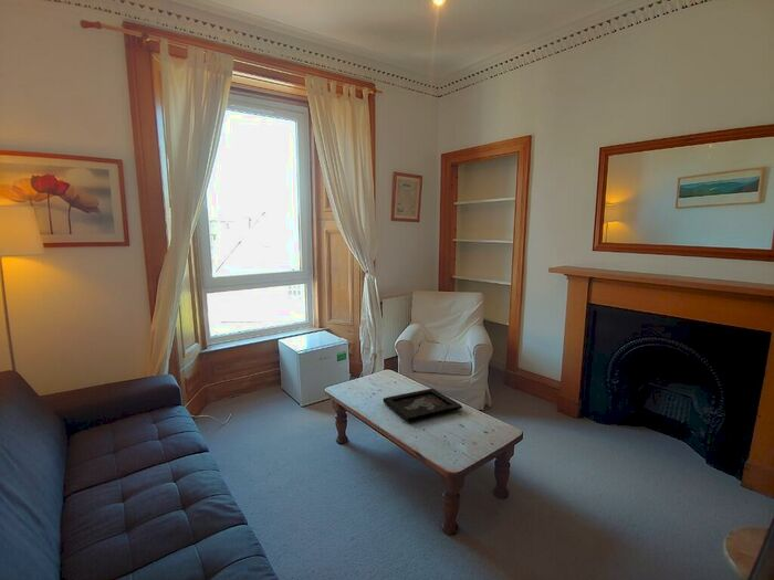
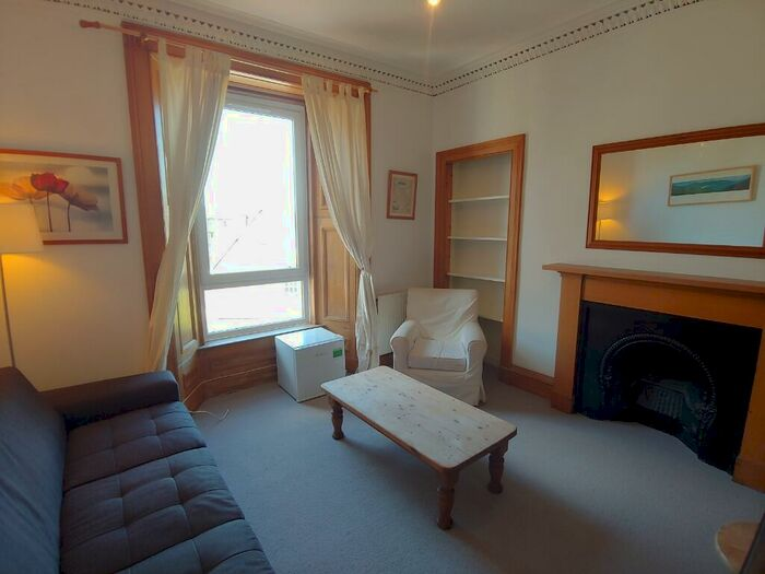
- decorative tray (421, 403)
